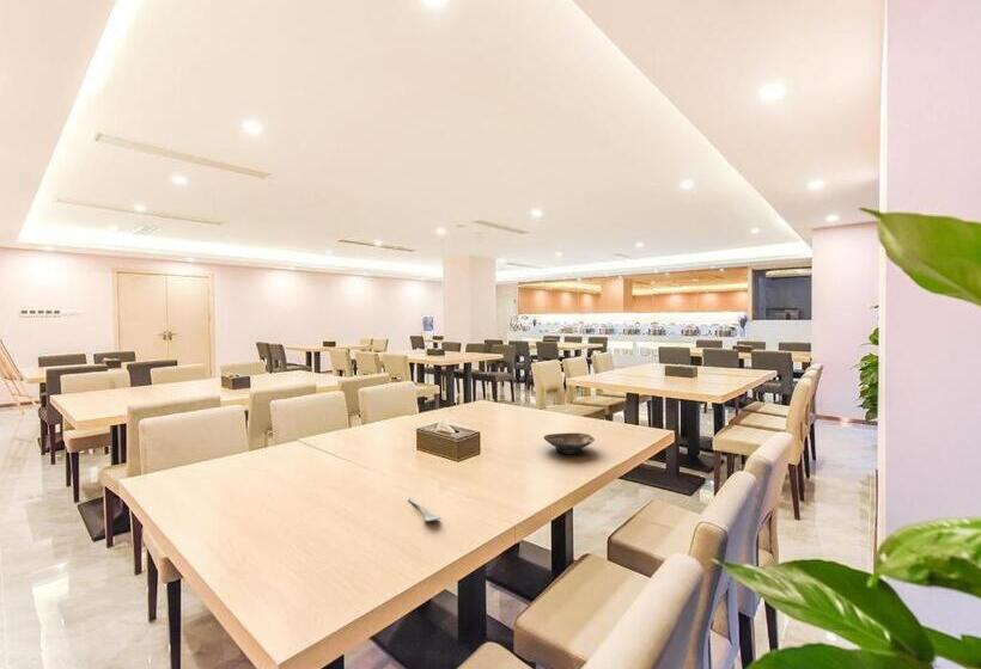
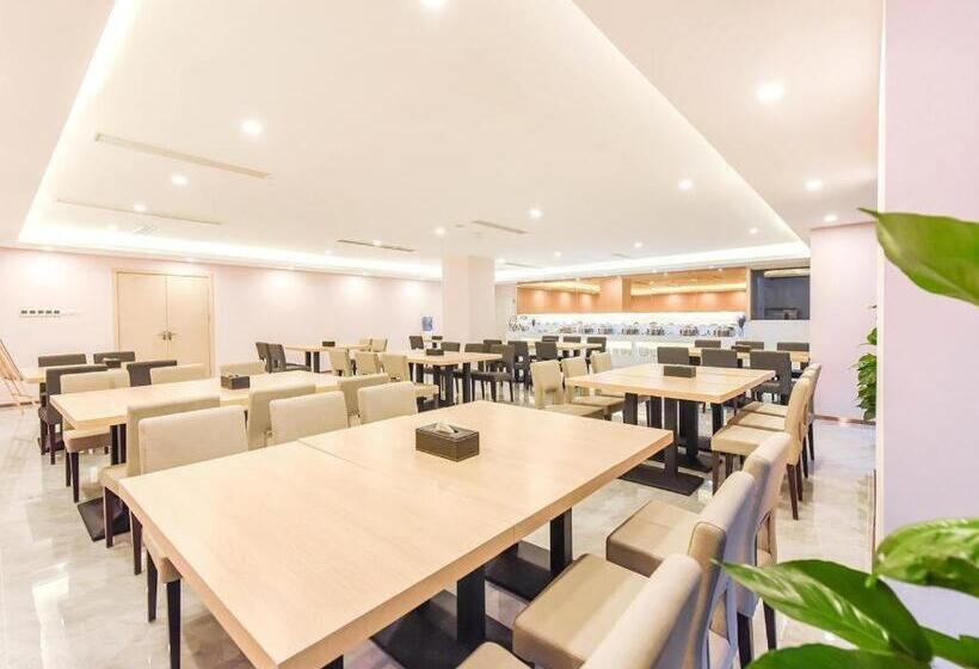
- spoon (422, 507)
- bowl (568, 443)
